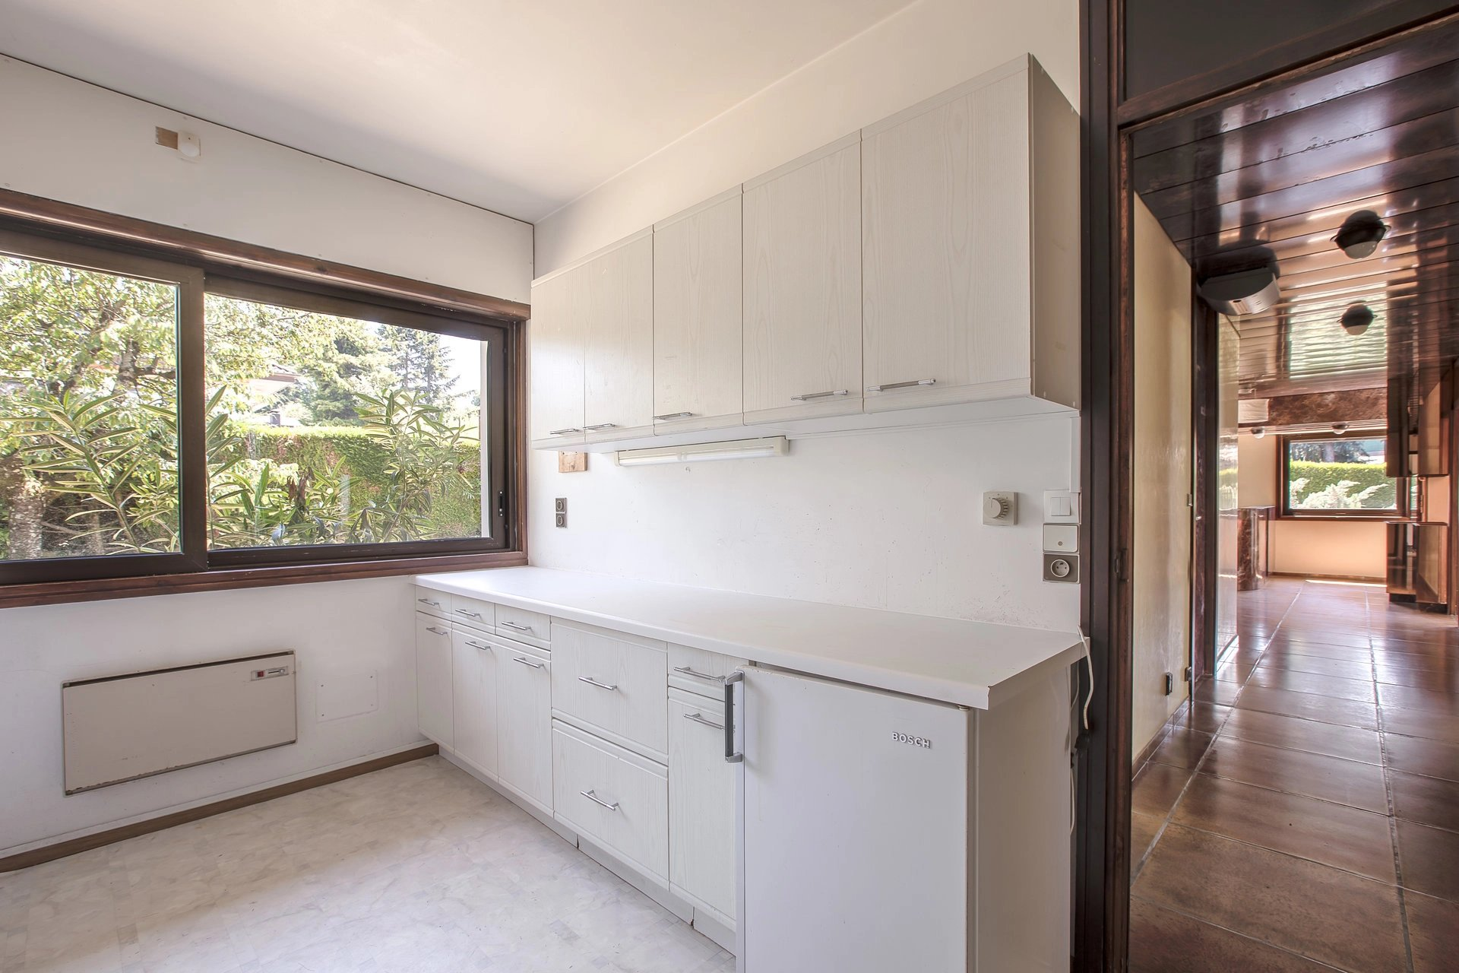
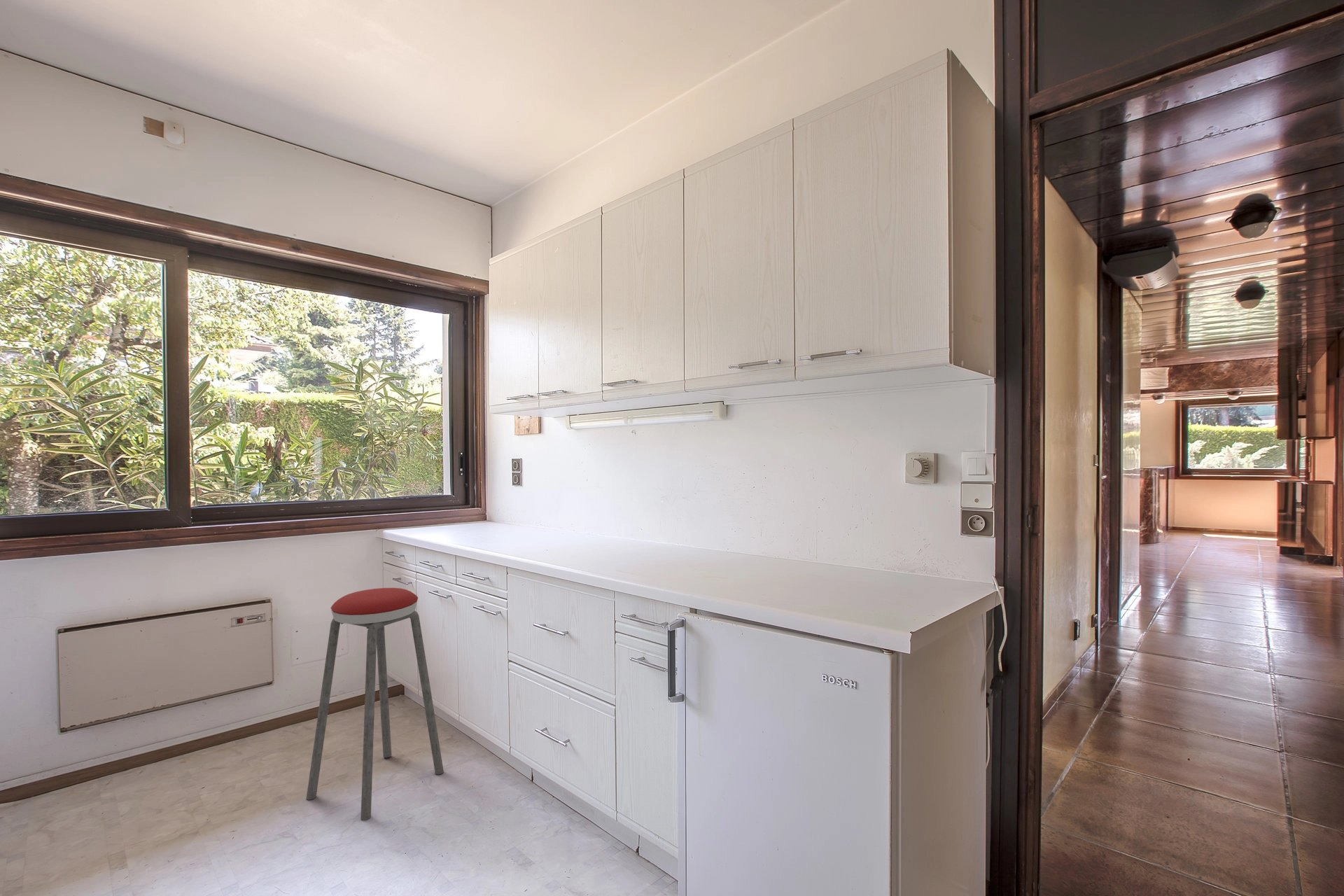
+ music stool (374, 689)
